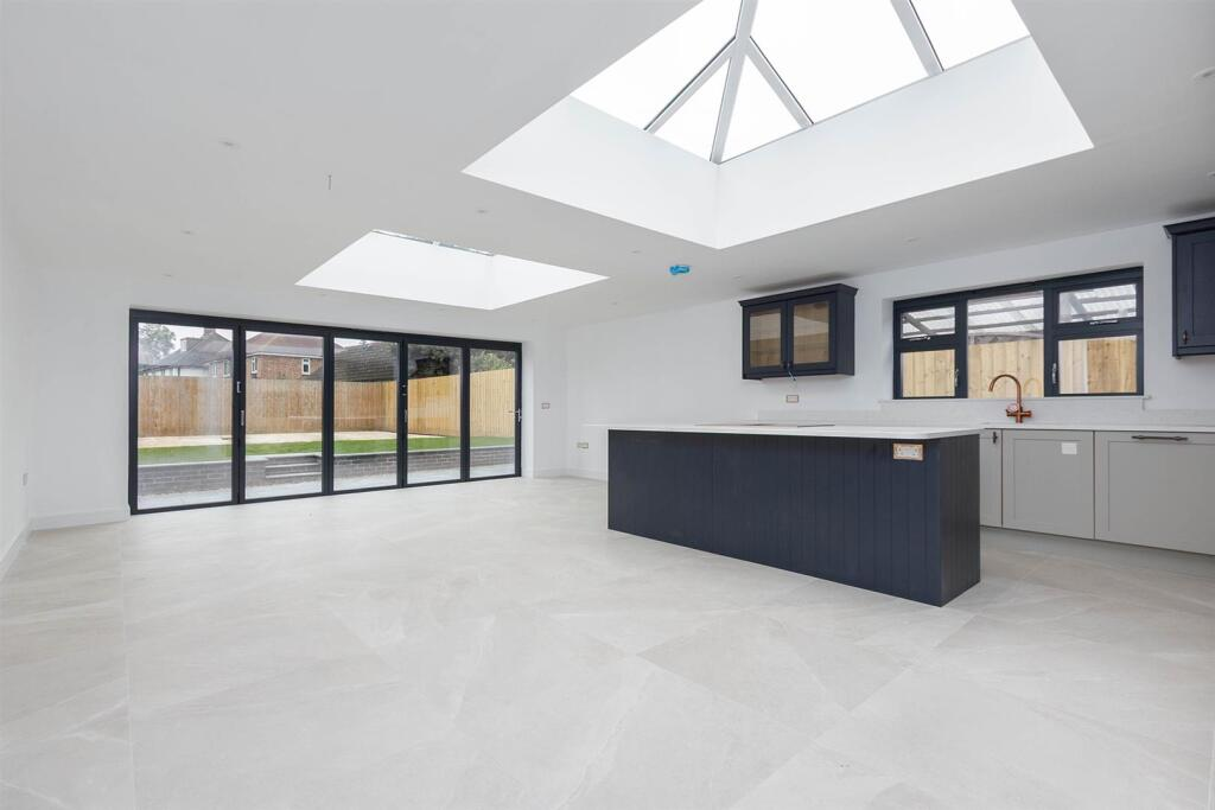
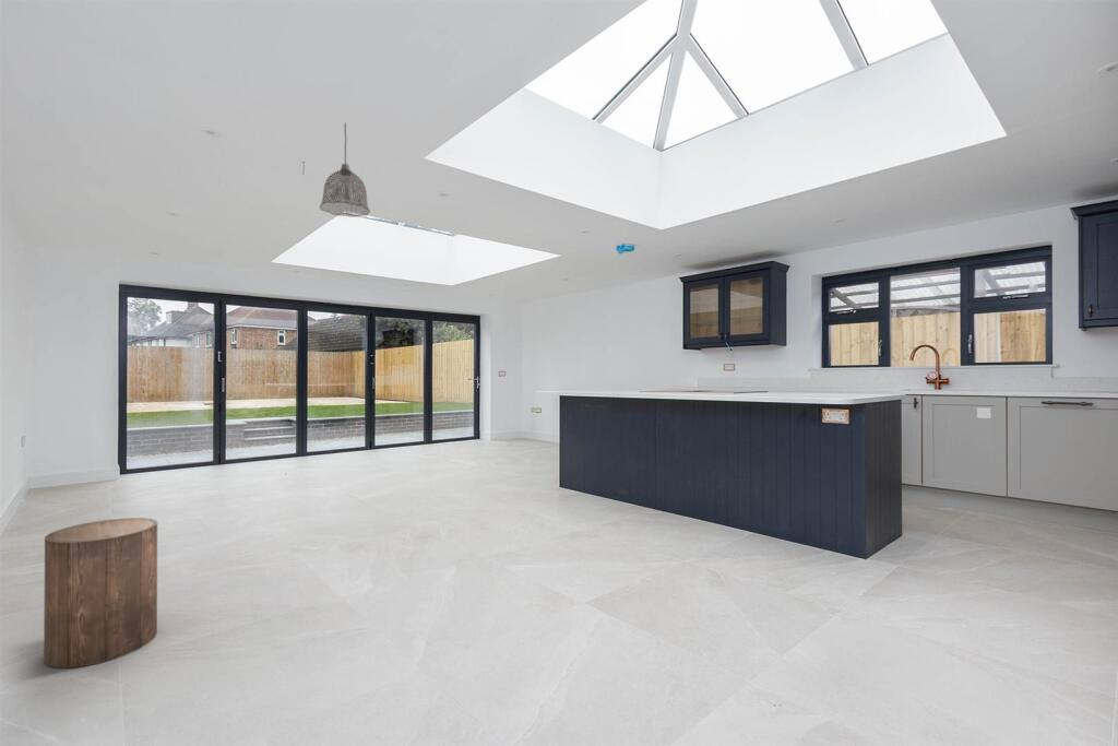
+ stool (103, 587)
+ pendant lamp (345, 166)
